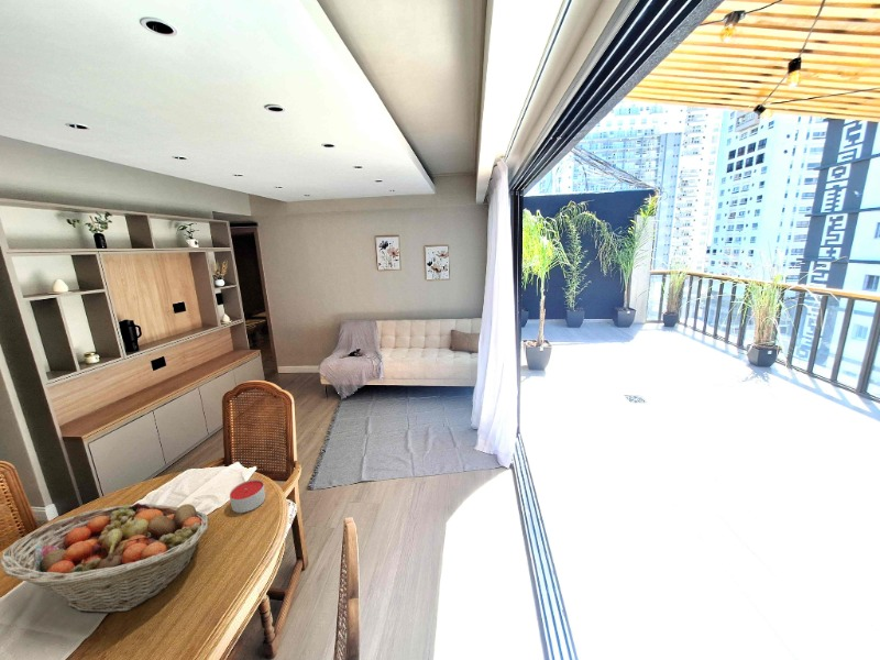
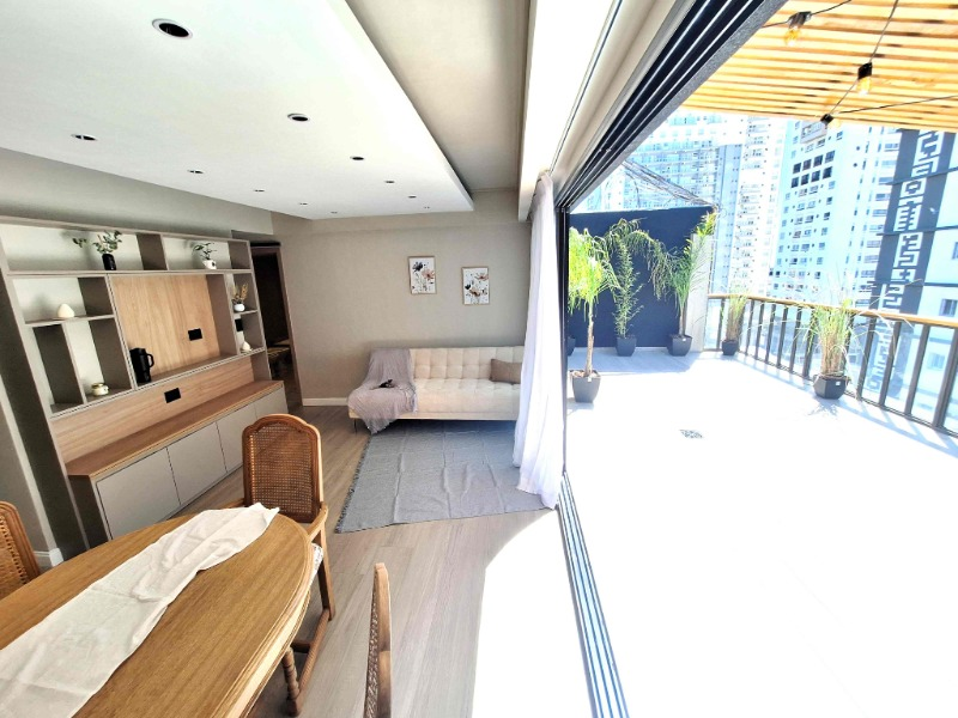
- candle (248, 495)
- fruit basket (120, 546)
